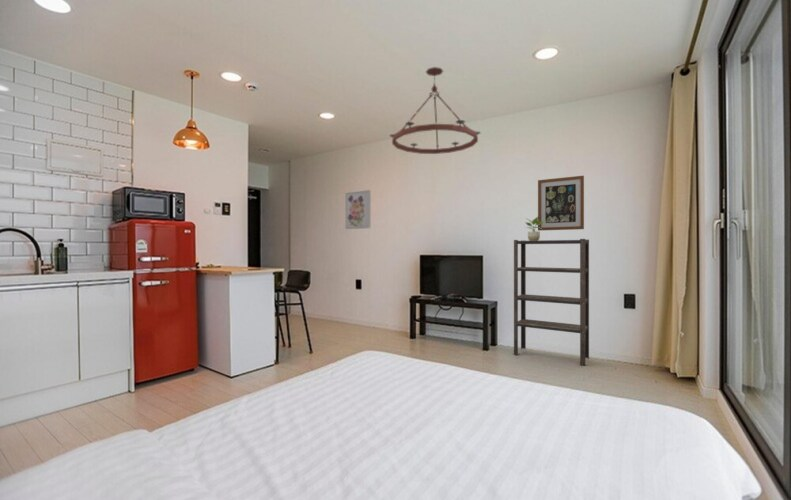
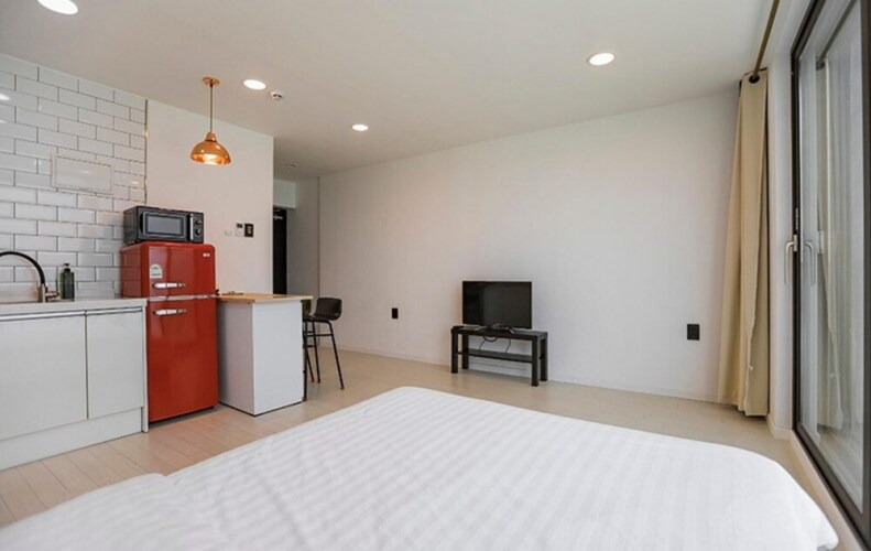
- wall art (560, 203)
- wall art (357, 210)
- potted plant (535, 227)
- chandelier (434, 106)
- shelving unit (550, 298)
